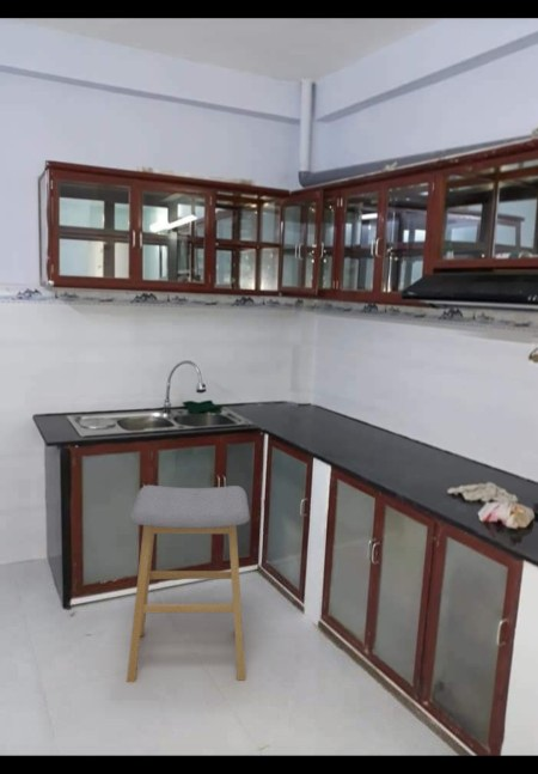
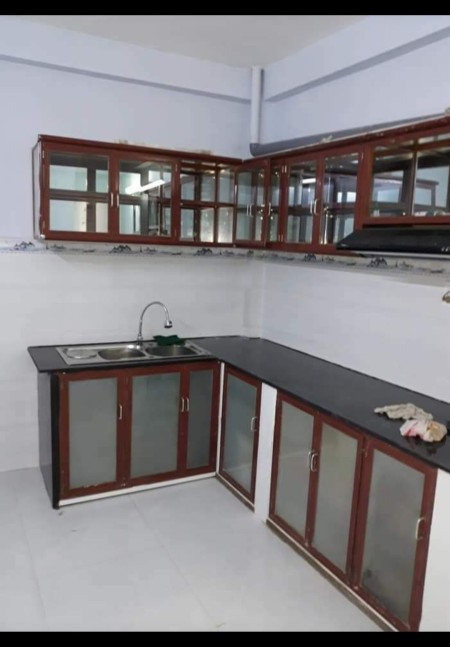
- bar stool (189, 577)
